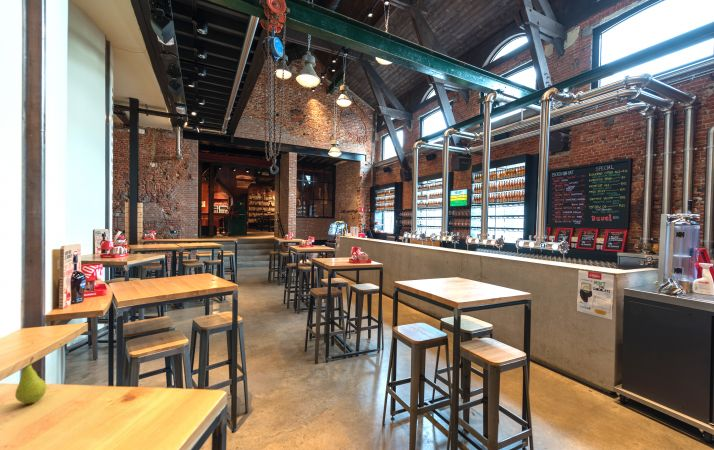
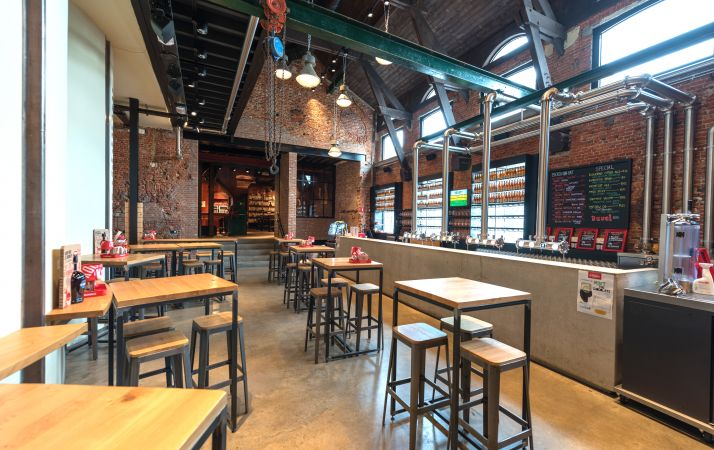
- fruit (31, 380)
